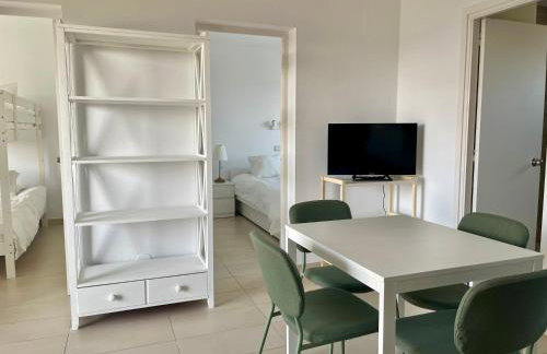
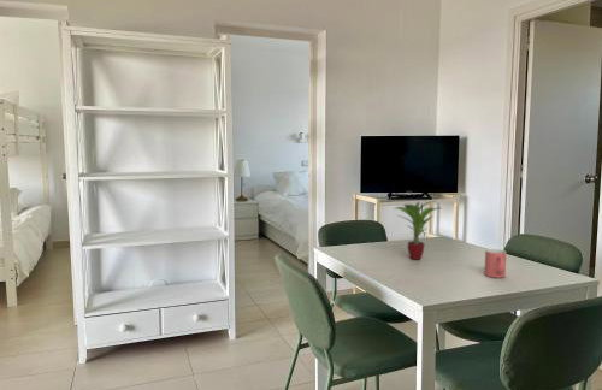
+ potted plant (413, 229)
+ mug (496, 264)
